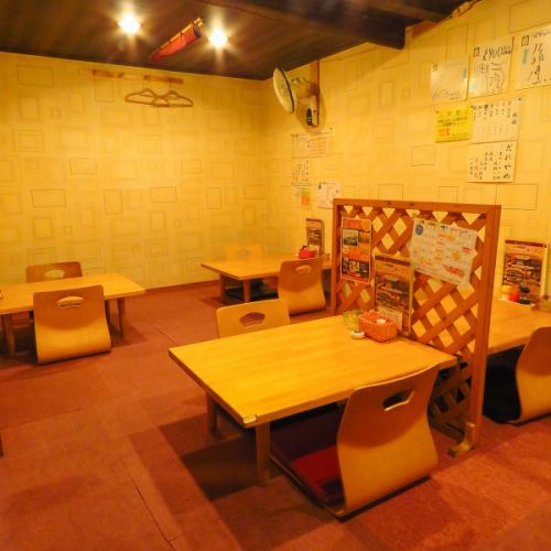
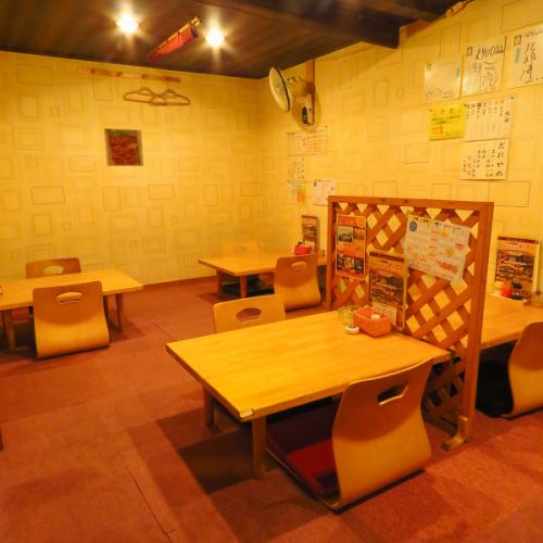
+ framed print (124, 148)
